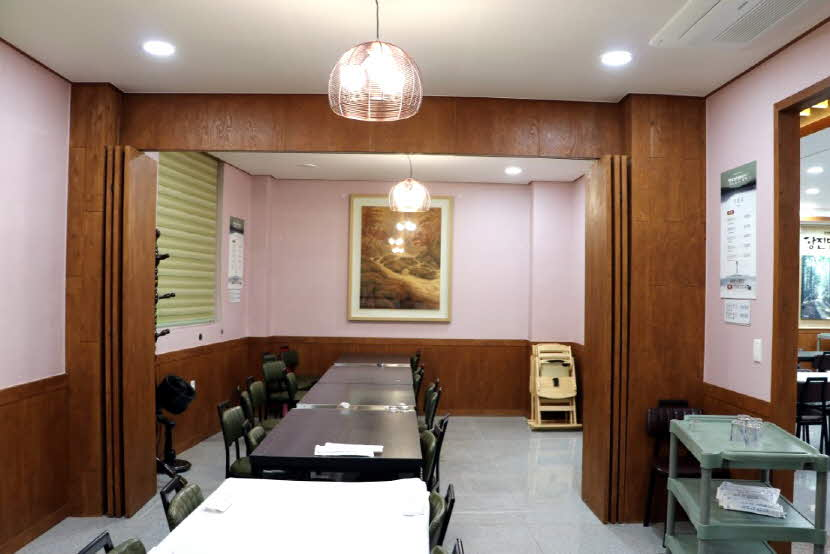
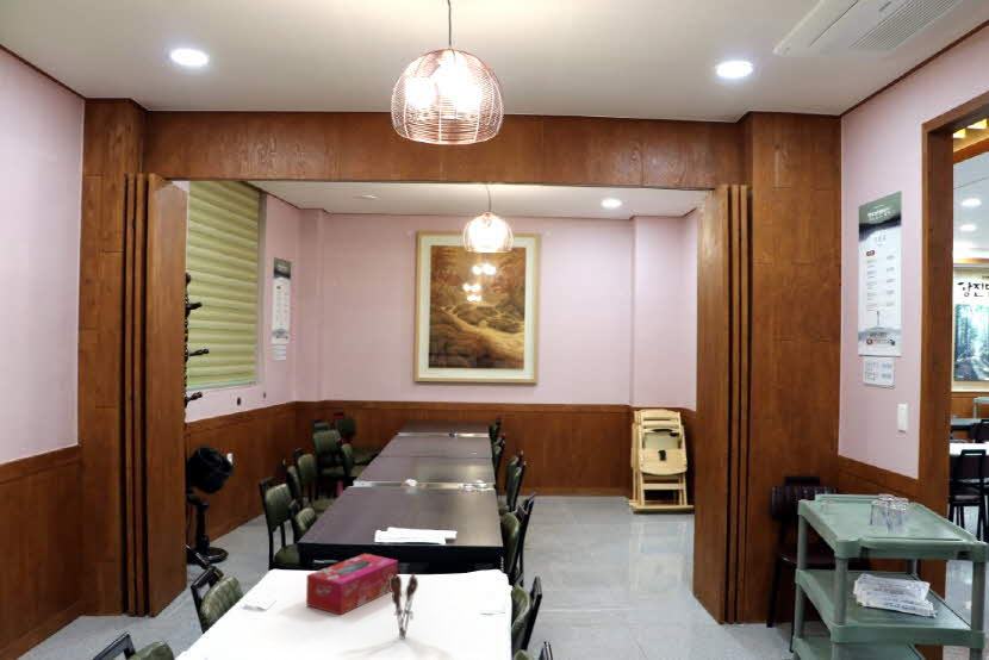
+ utensil holder (405, 604)
+ tissue box (353, 581)
